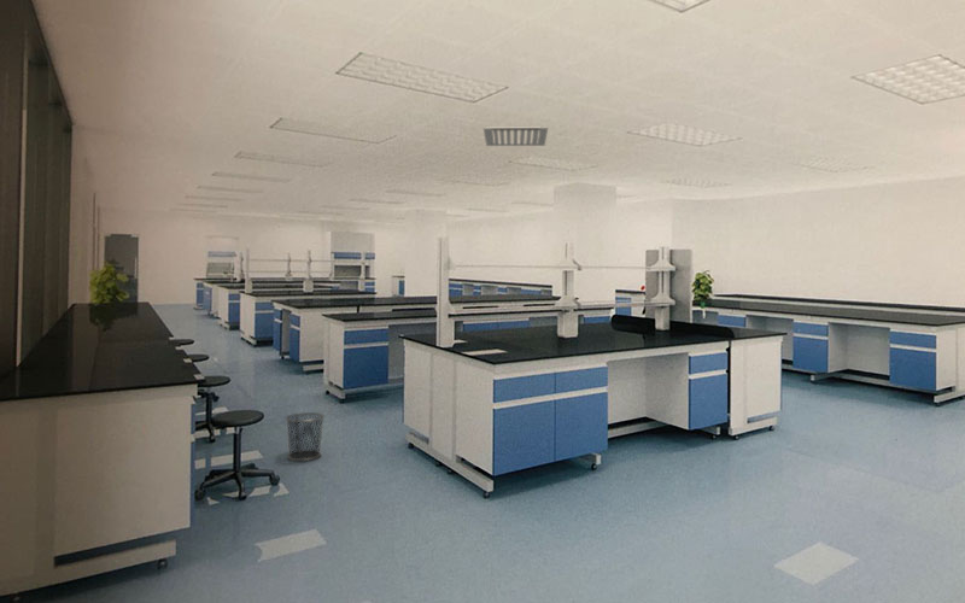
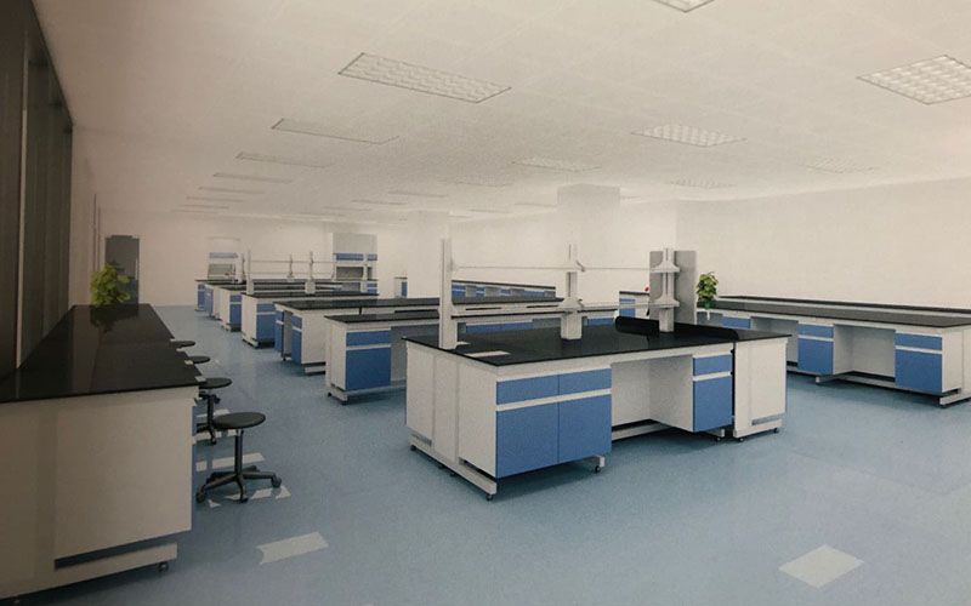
- waste bin (304, 435)
- ceiling vent (515, 136)
